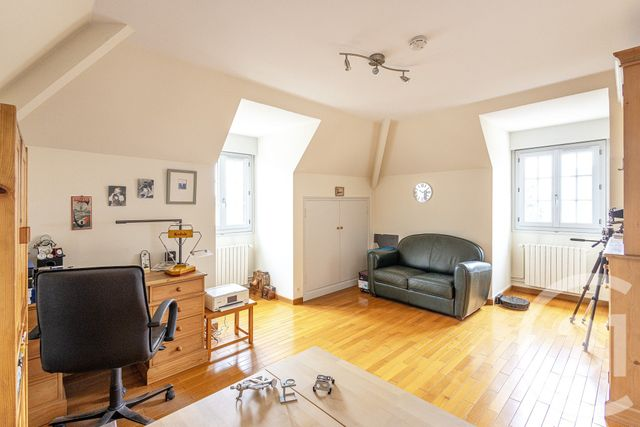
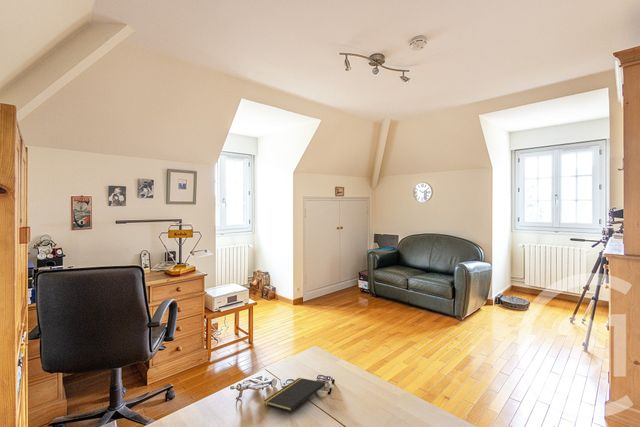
+ notepad (295, 392)
